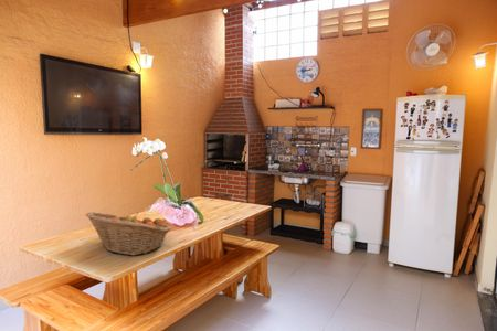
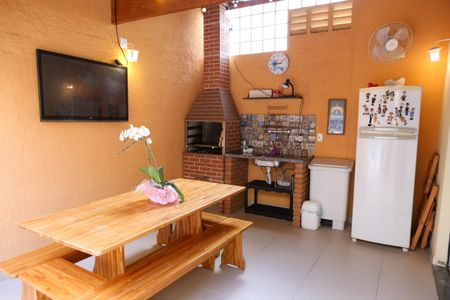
- fruit basket (129, 227)
